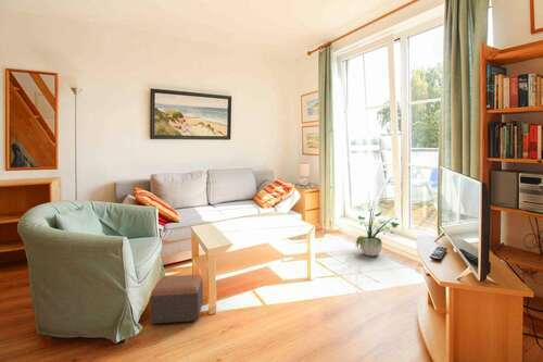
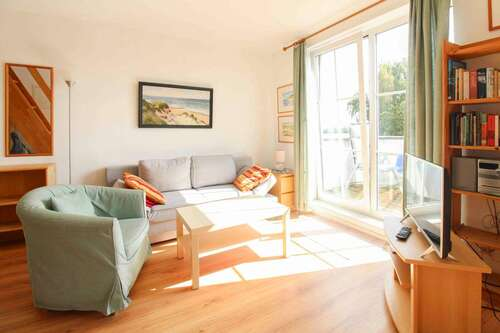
- potted plant (377, 227)
- footstool (178, 296)
